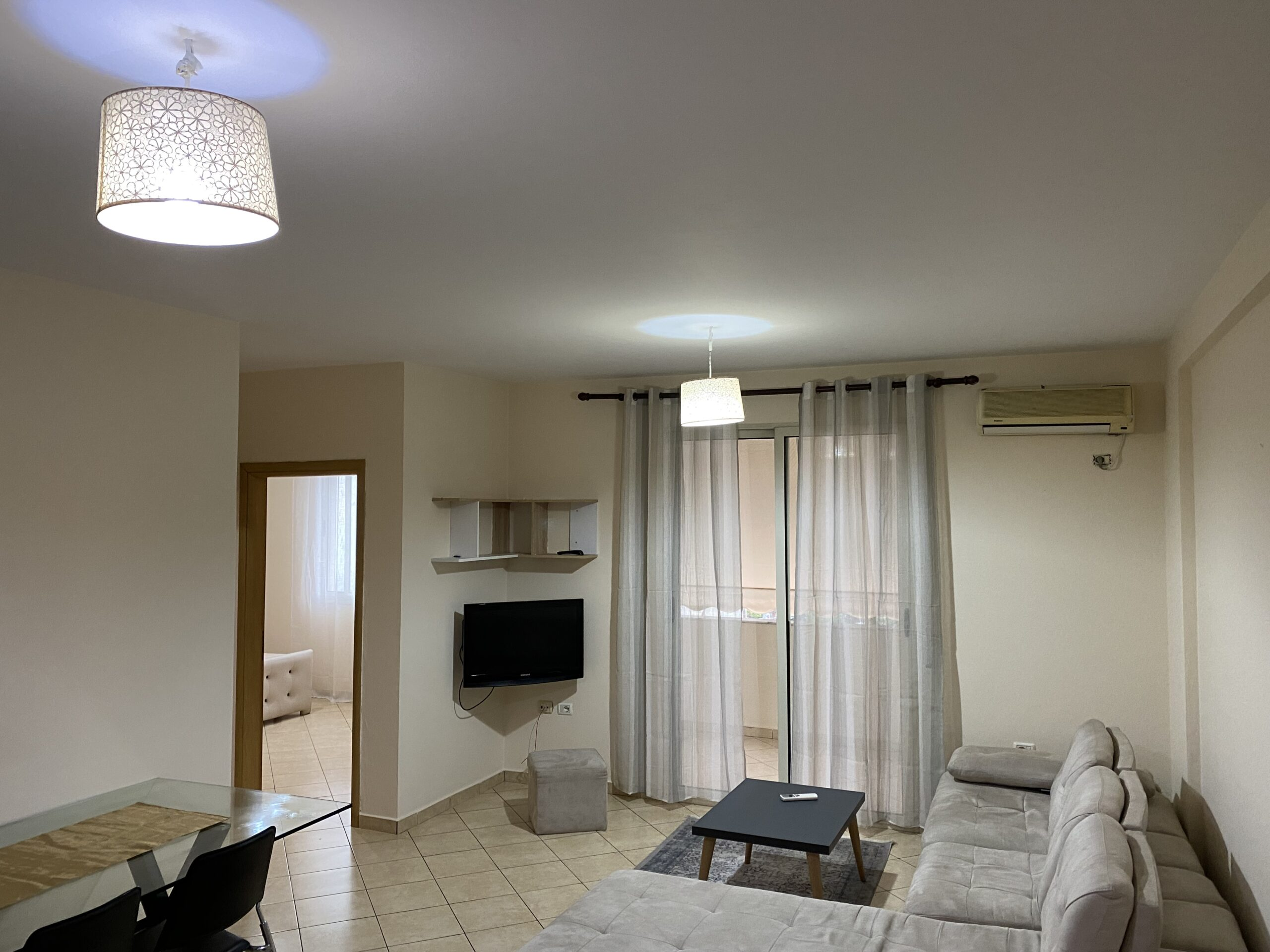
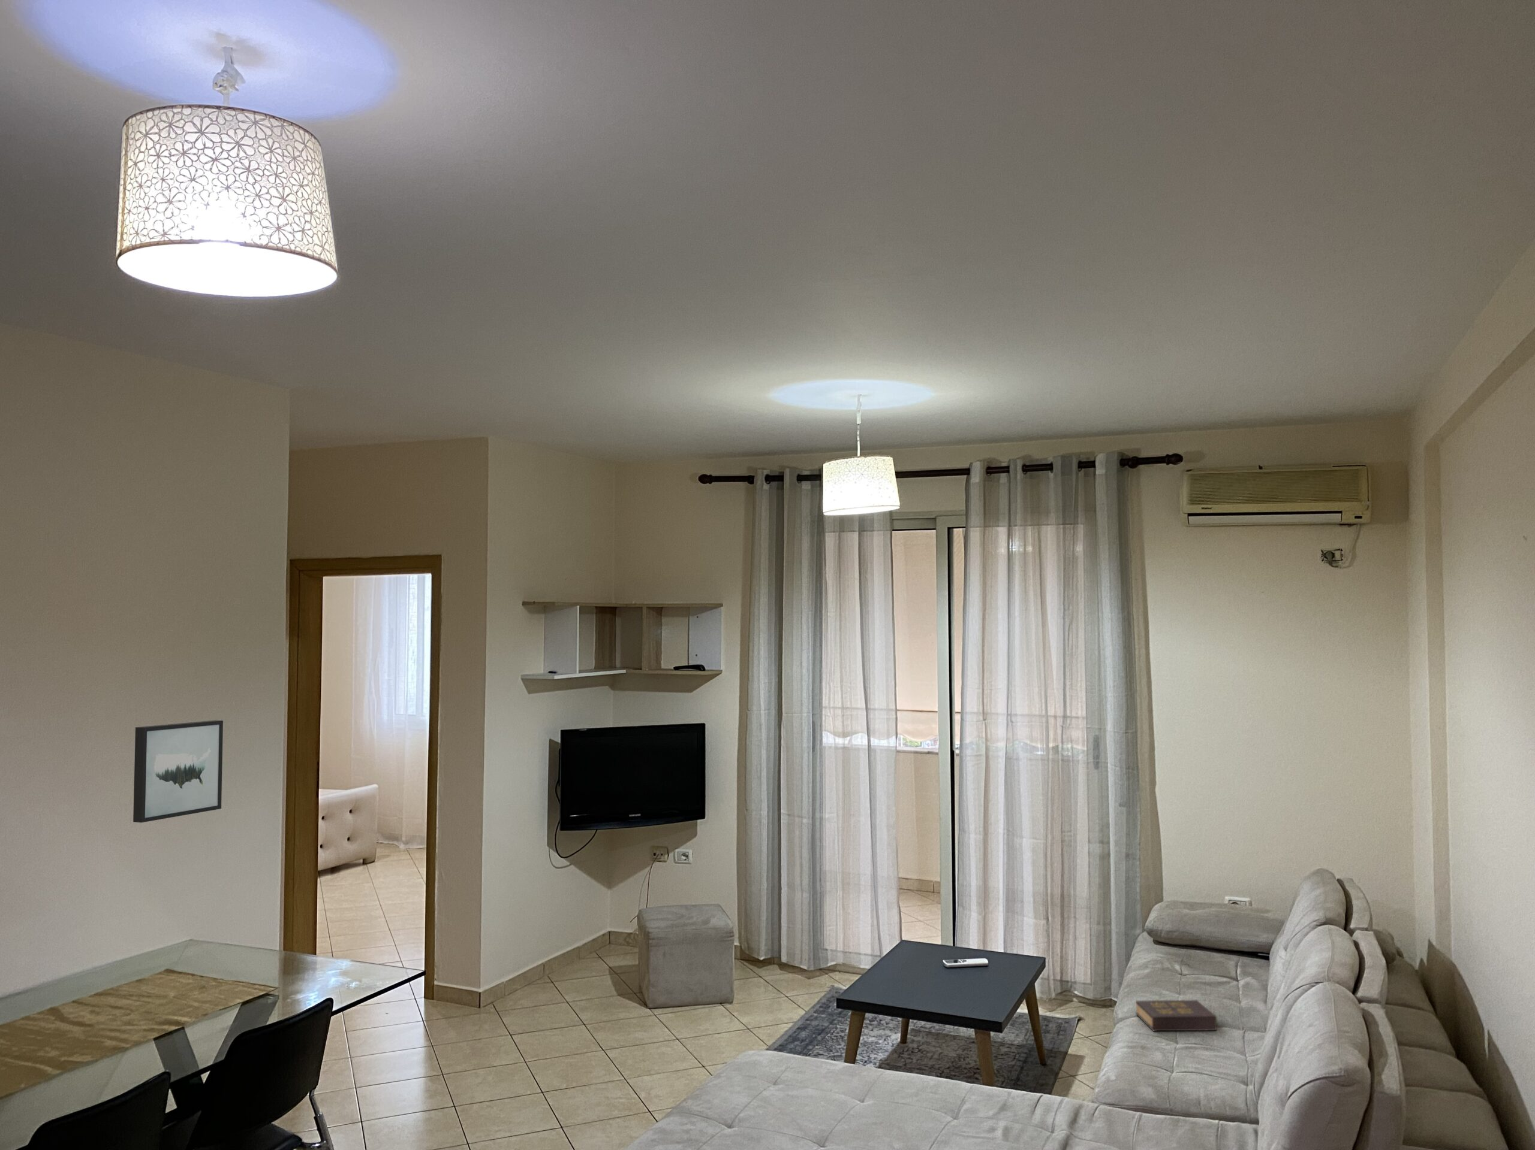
+ wall art (179, 769)
+ hardback book (1175, 1015)
